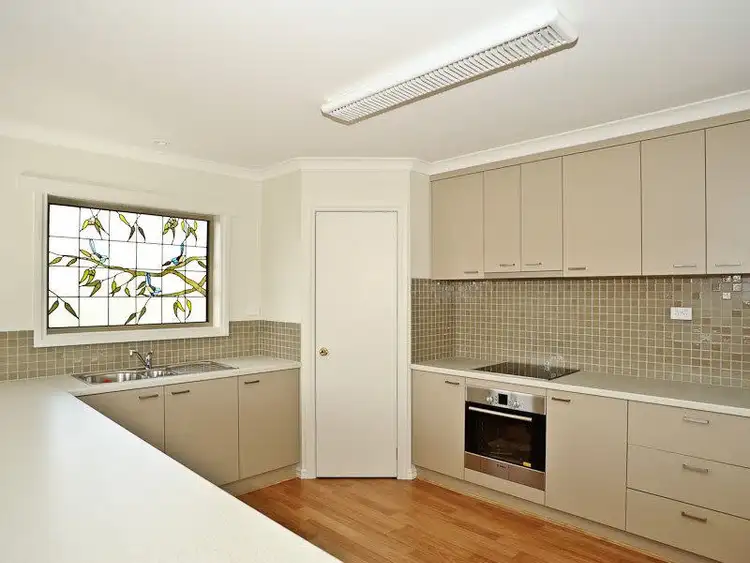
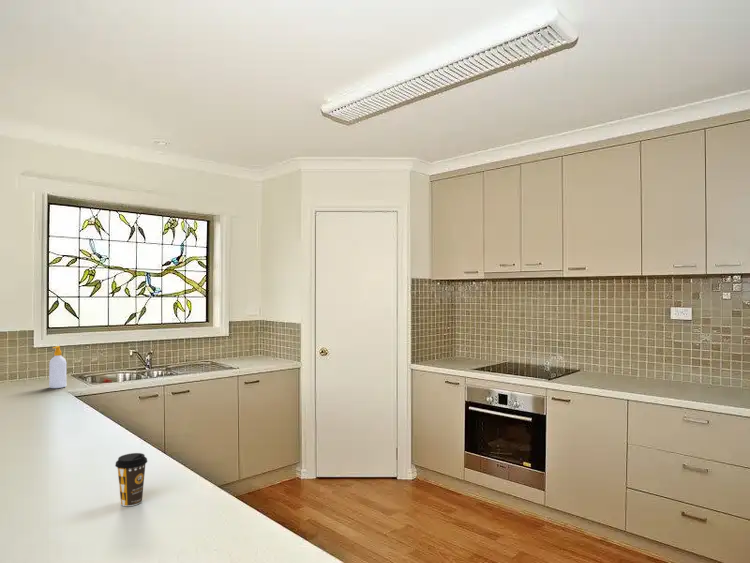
+ coffee cup (131, 479)
+ soap bottle (57, 366)
